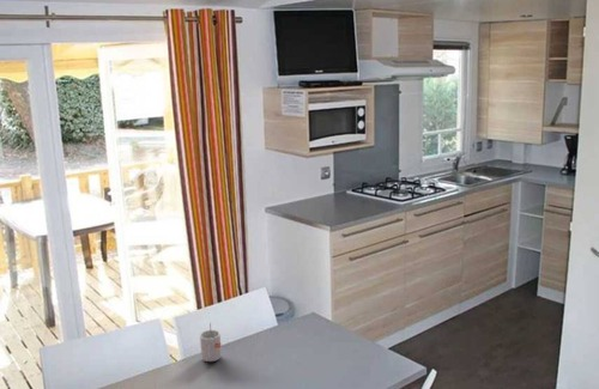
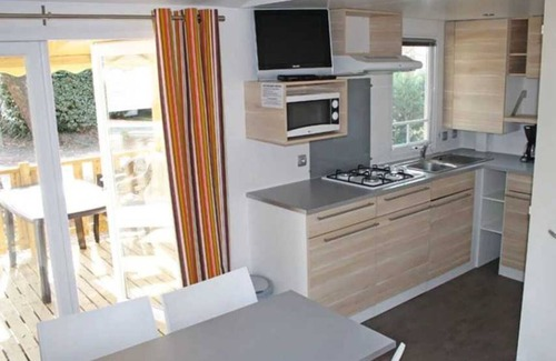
- mug (210, 345)
